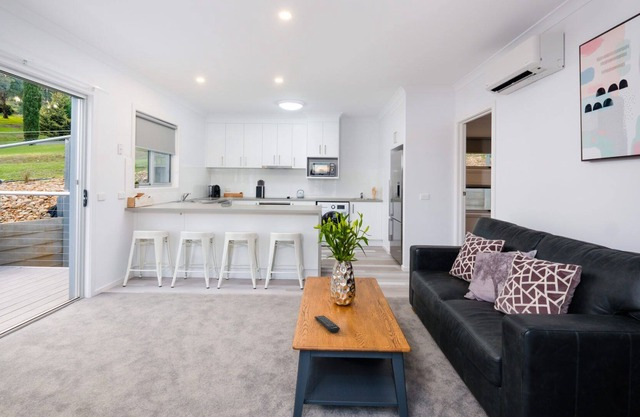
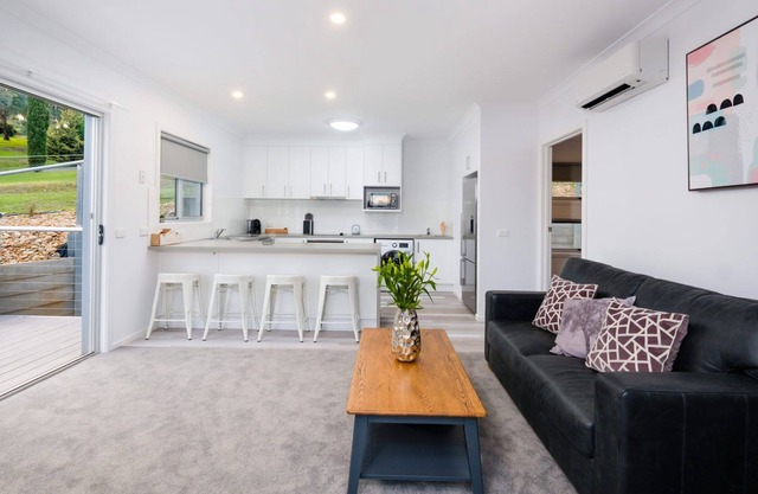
- remote control (326, 323)
